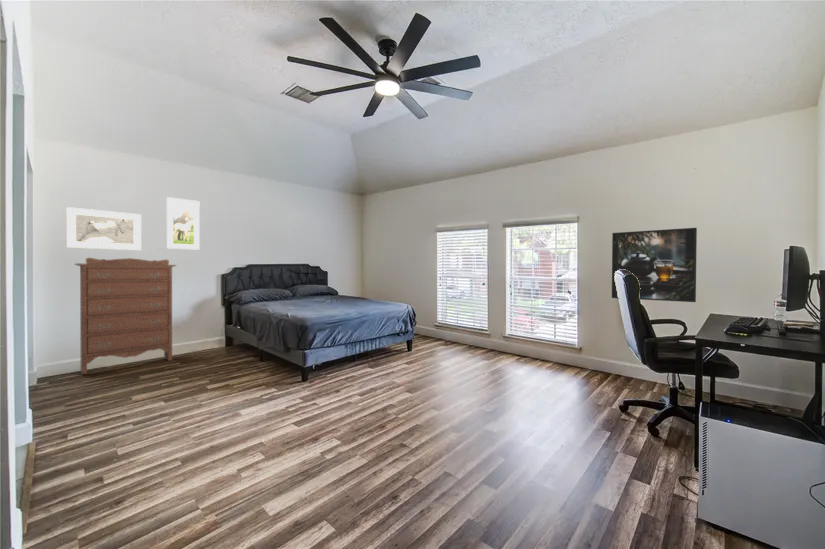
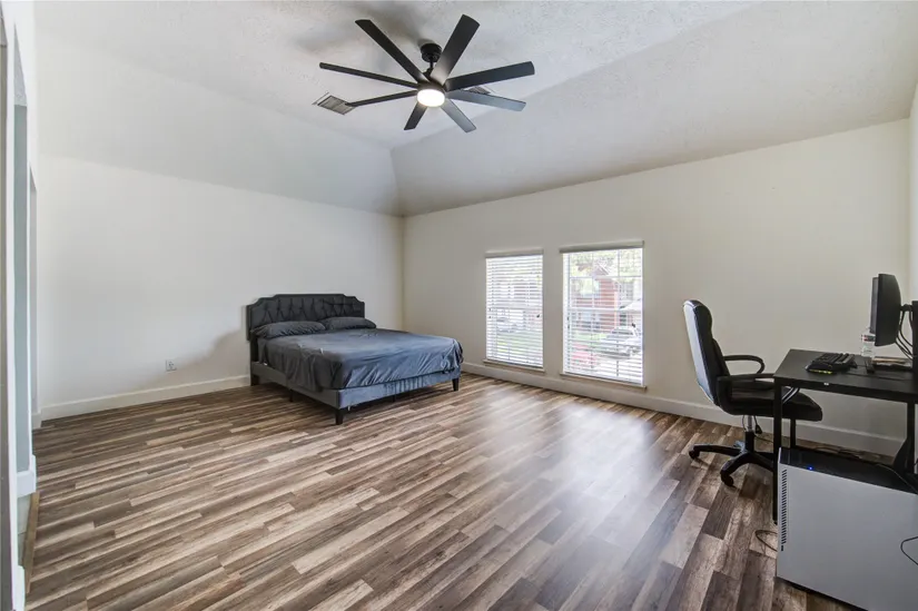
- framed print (651, 265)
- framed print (183, 224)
- dresser (128, 311)
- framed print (106, 230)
